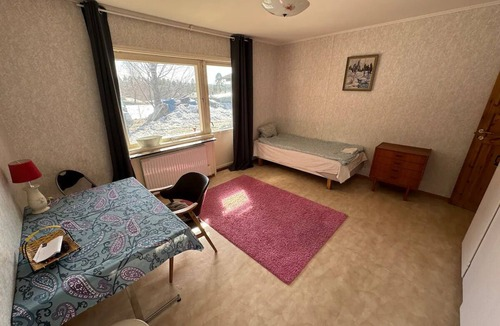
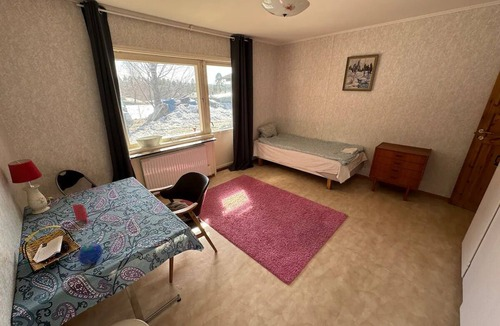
+ decorative orb (90, 253)
+ cup (82, 213)
